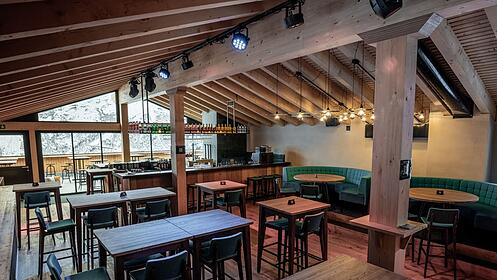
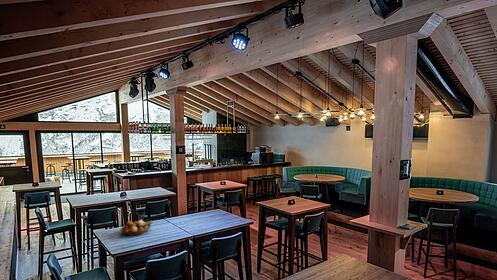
+ fruit bowl (136, 225)
